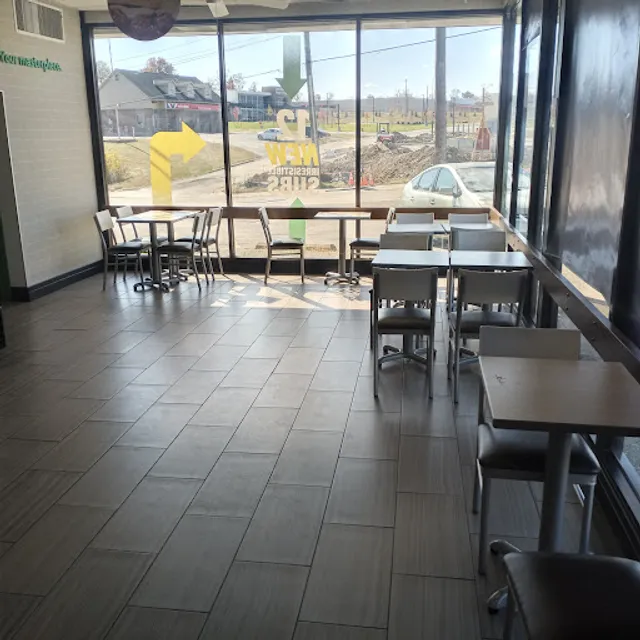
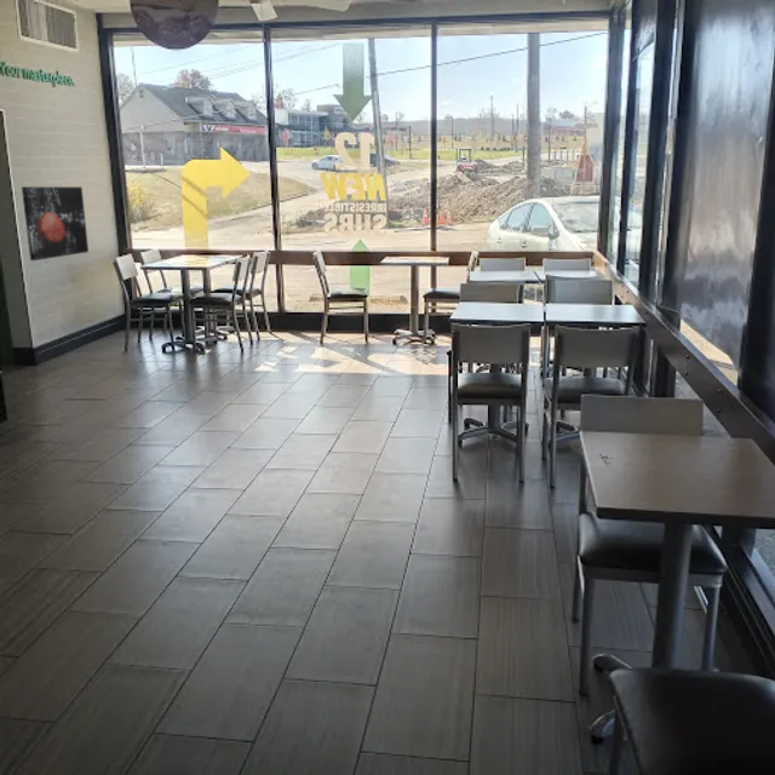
+ wall art (57, 222)
